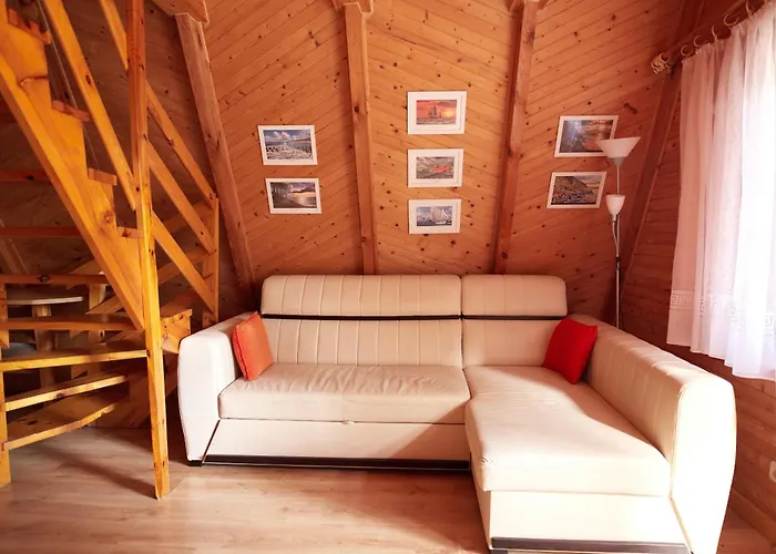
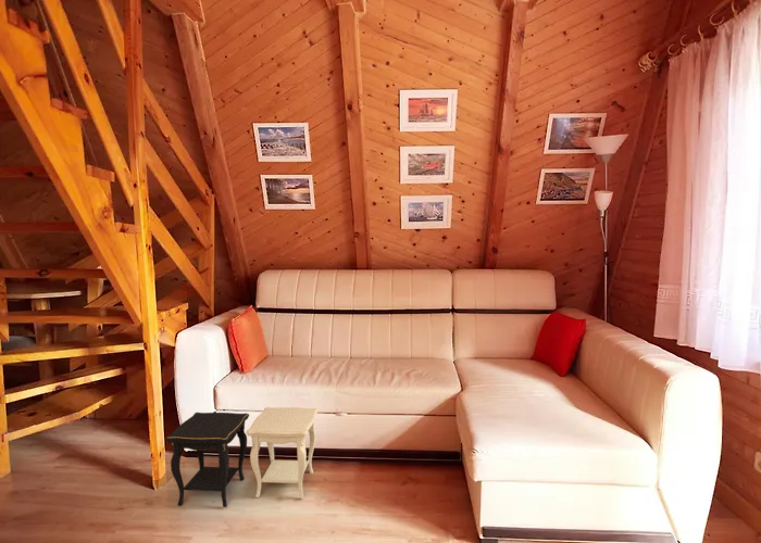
+ side table (250, 454)
